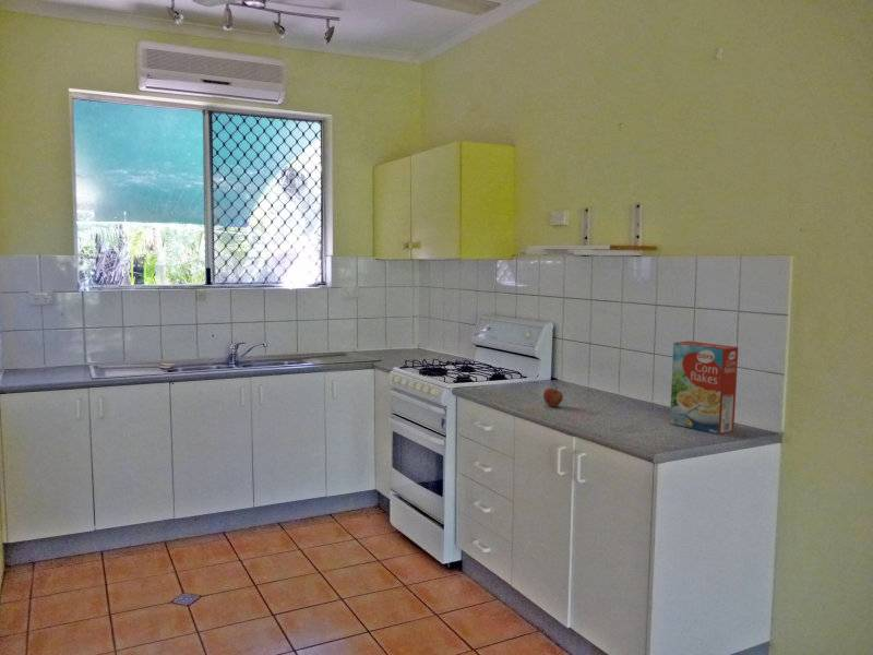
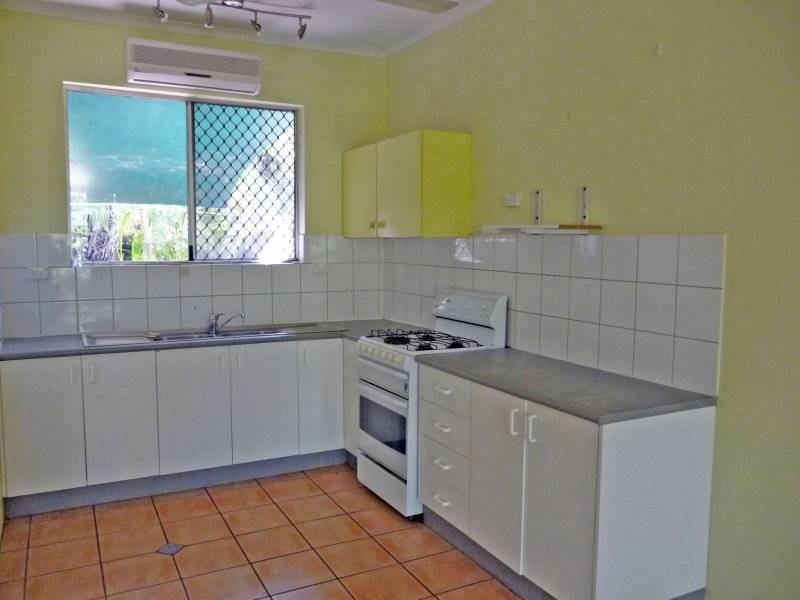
- cereal box (703, 385)
- apple (552, 396)
